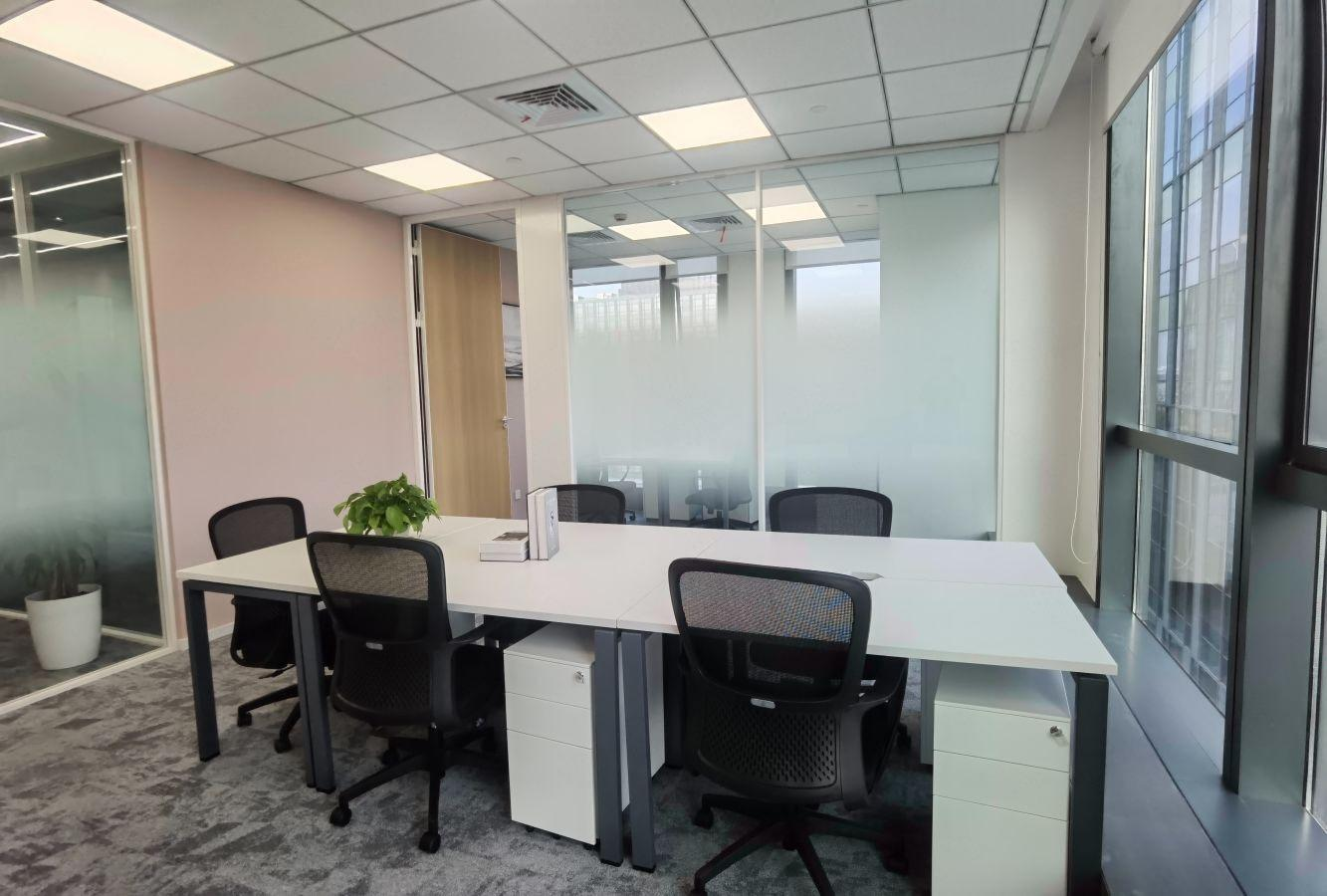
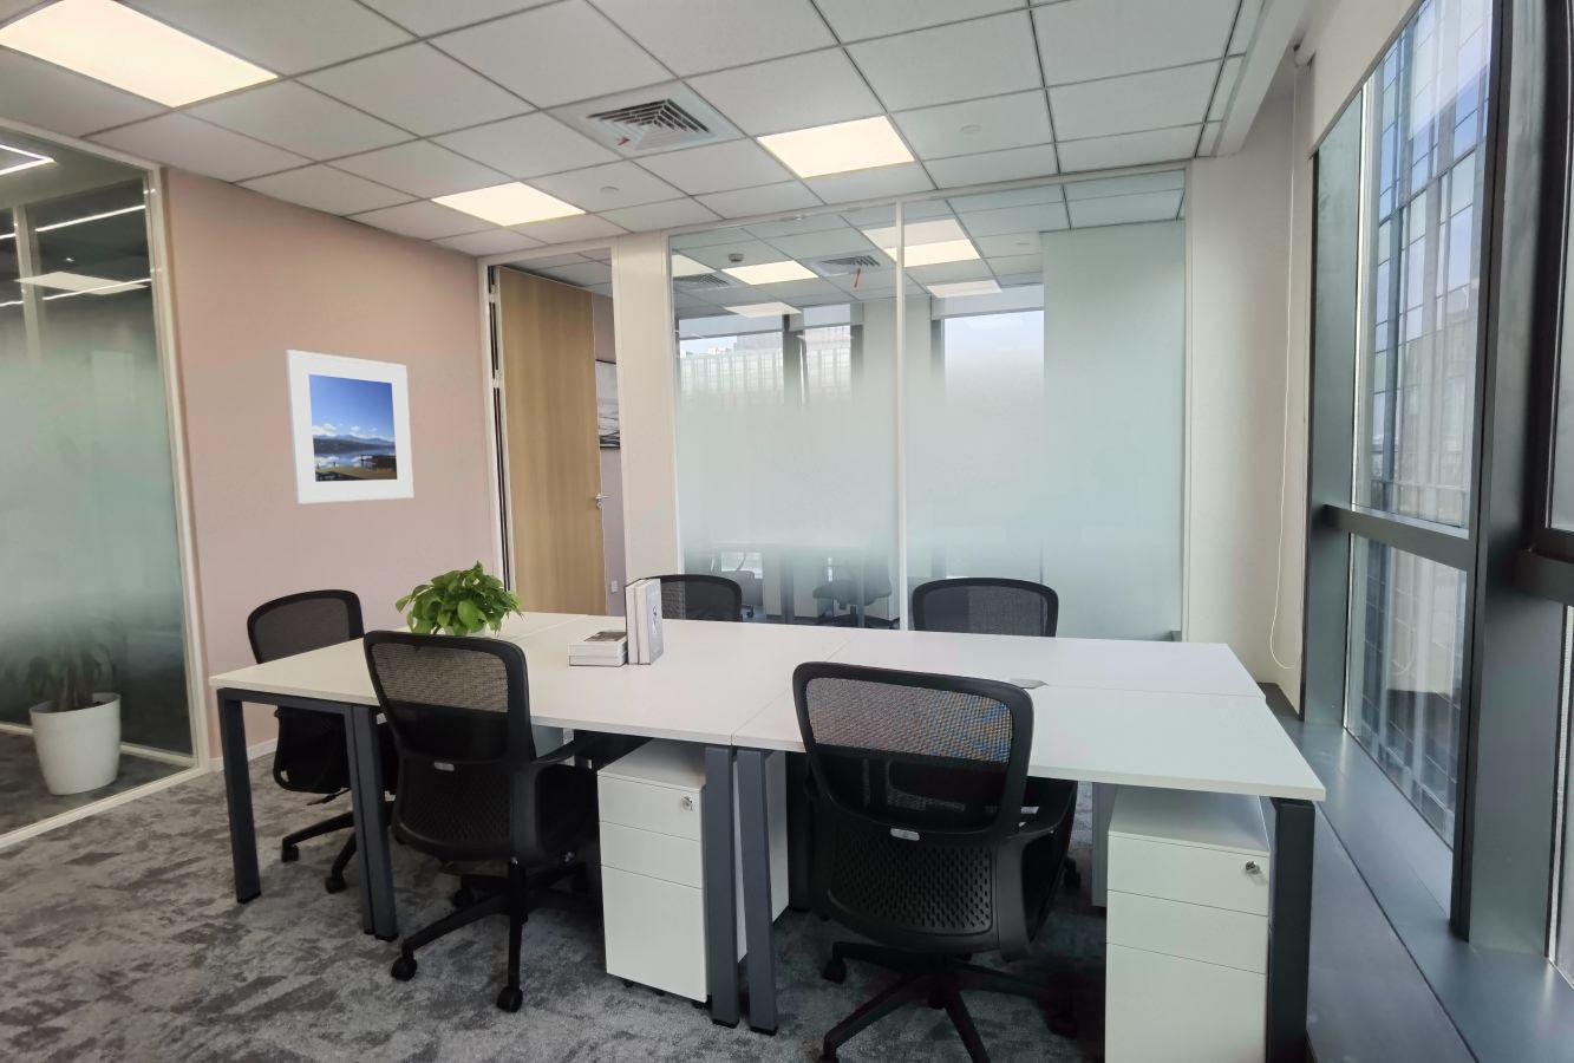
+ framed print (355, 428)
